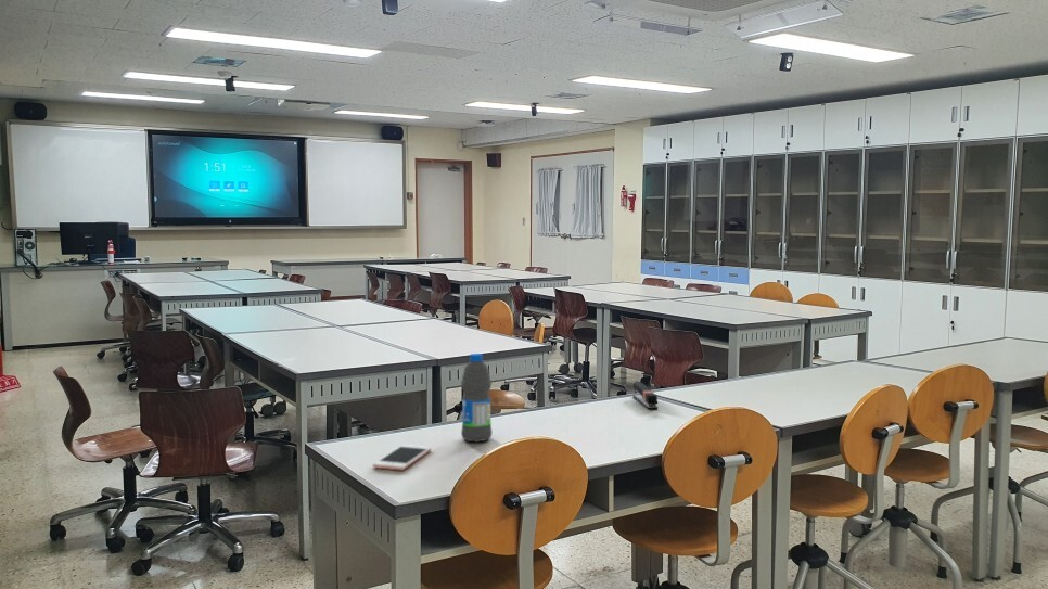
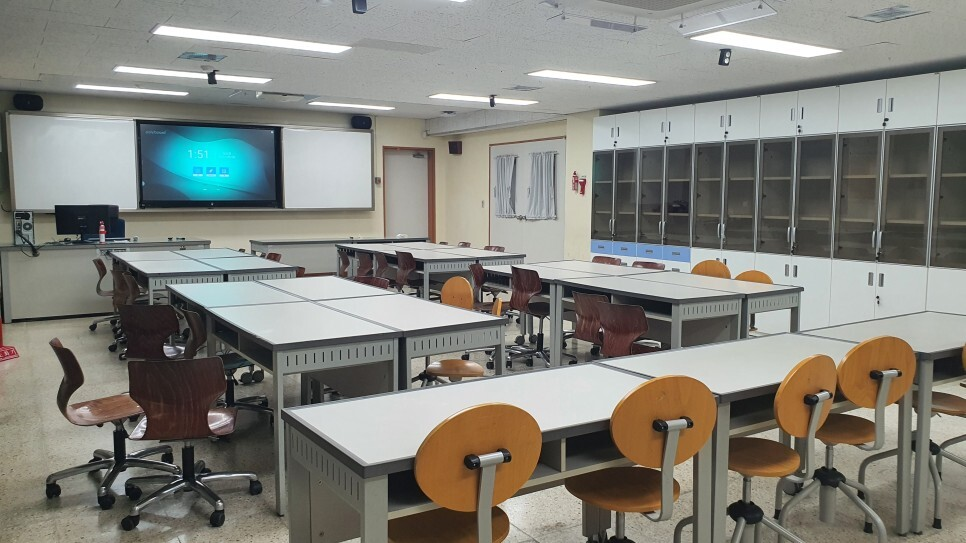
- water bottle (476, 396)
- cell phone (402, 457)
- stapler (644, 395)
